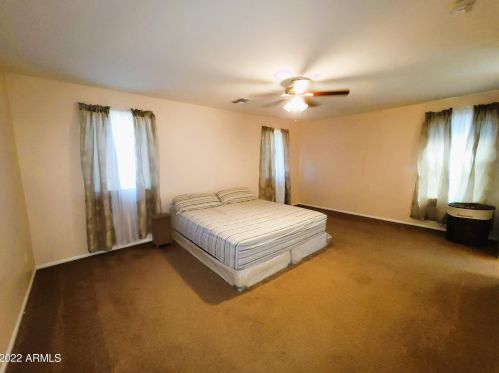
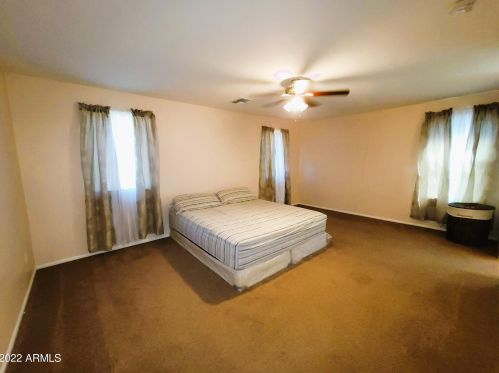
- nightstand (160, 229)
